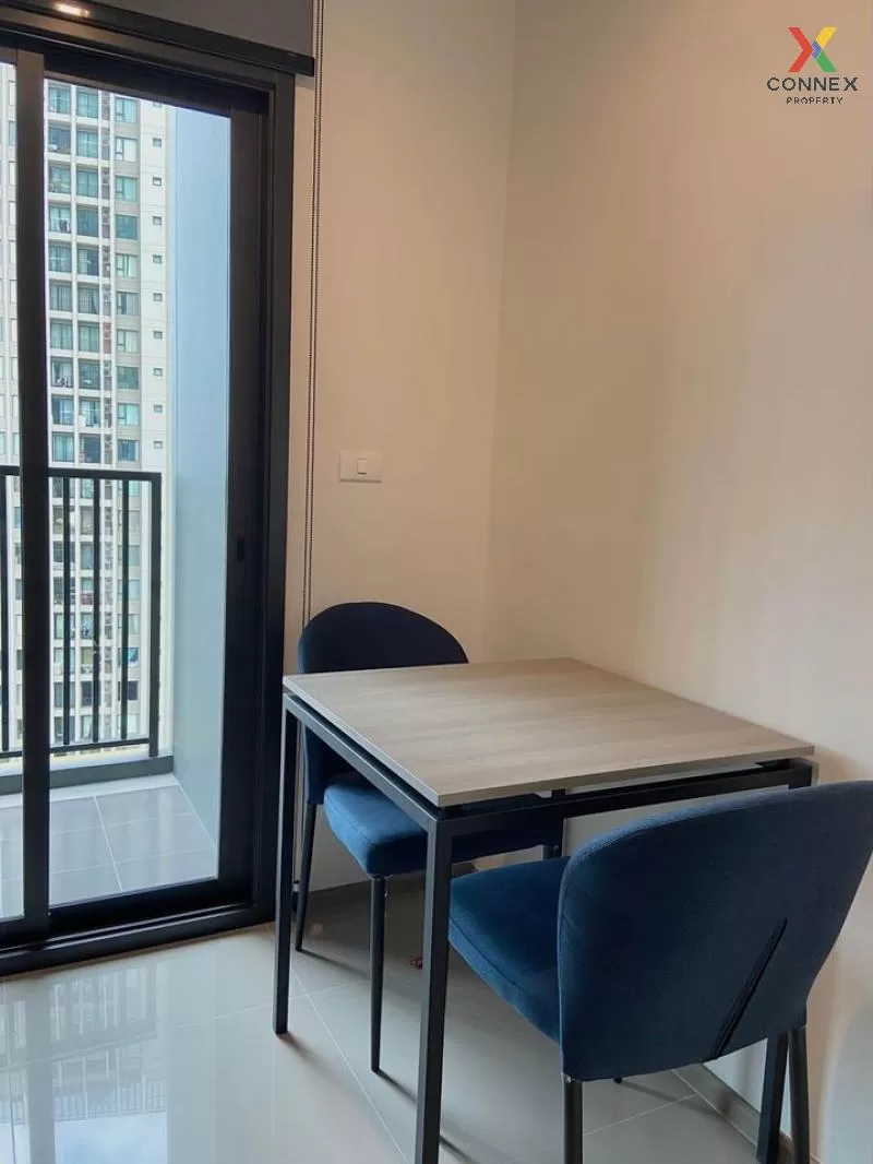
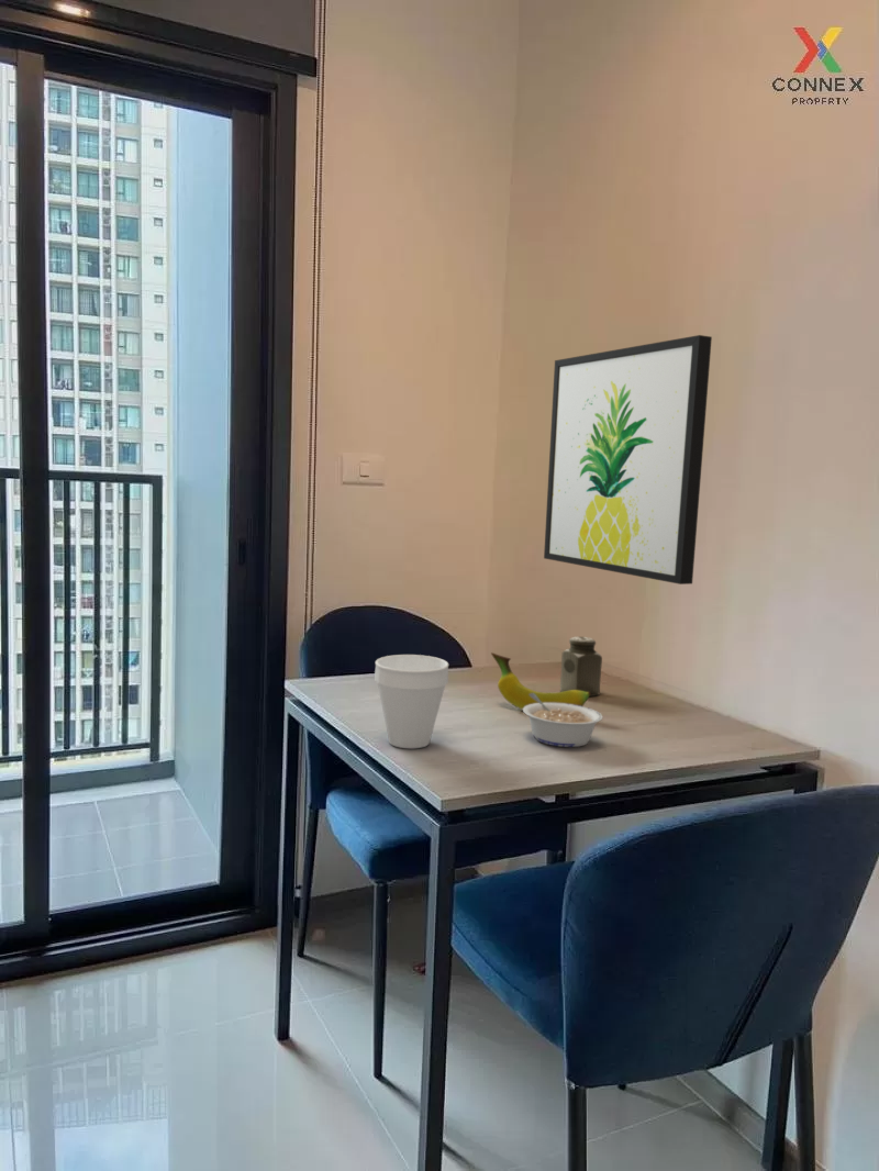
+ wall art (616, 461)
+ cup (410, 702)
+ salt shaker (581, 665)
+ fruit (539, 692)
+ legume (558, 722)
